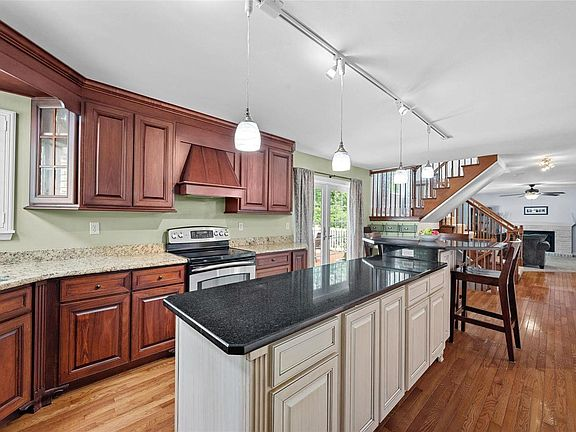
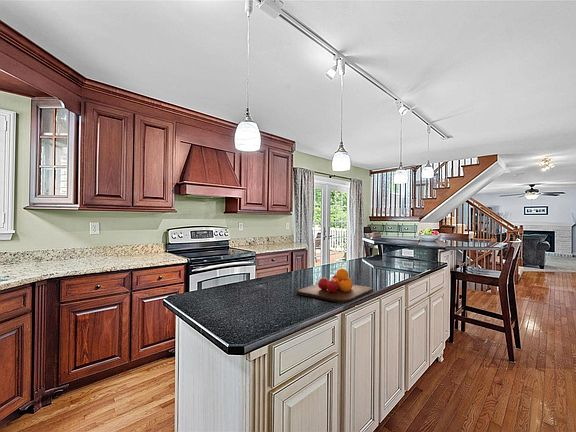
+ chopping board (335, 280)
